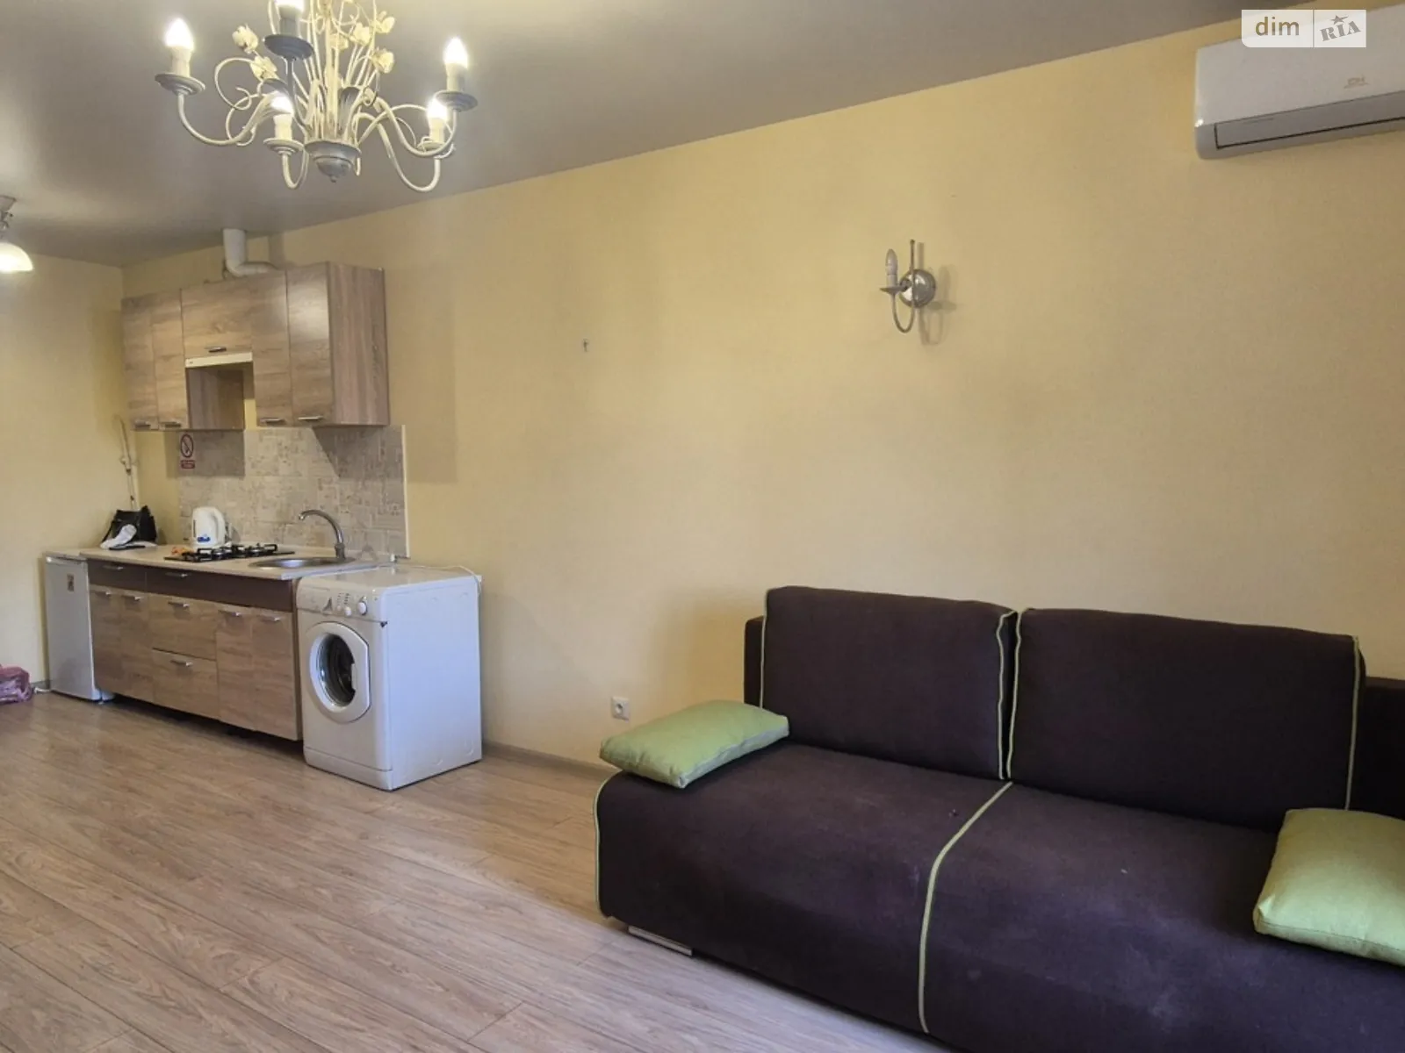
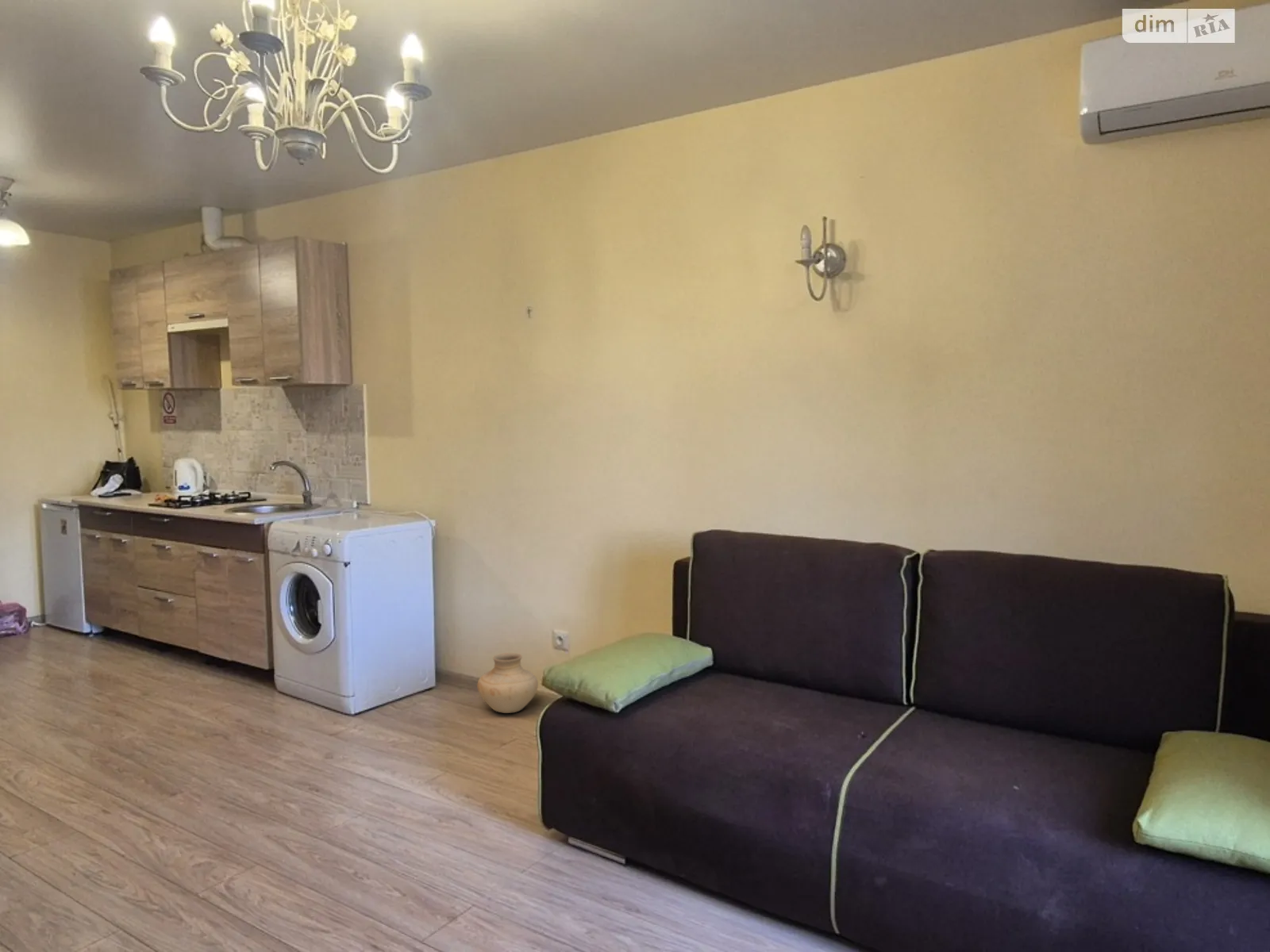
+ vase (507, 683)
